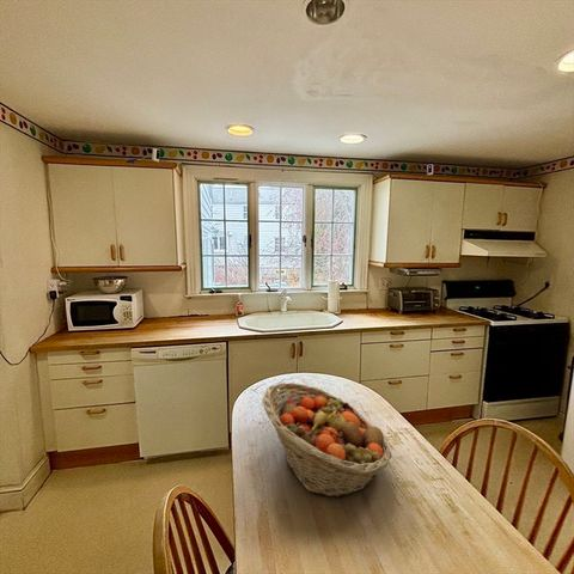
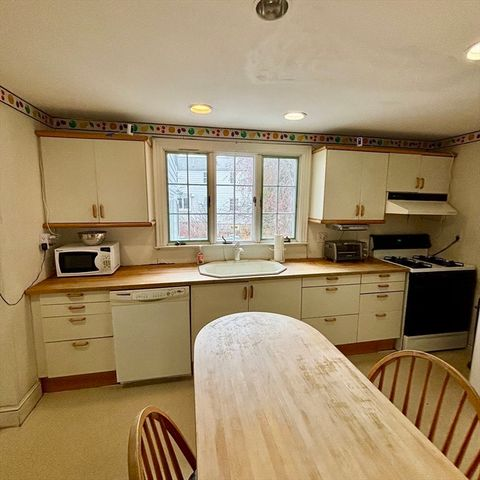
- fruit basket (323, 429)
